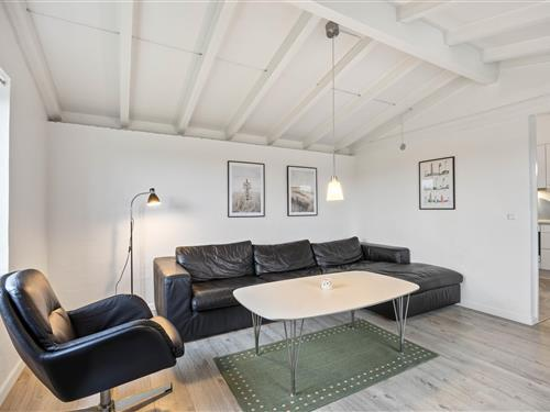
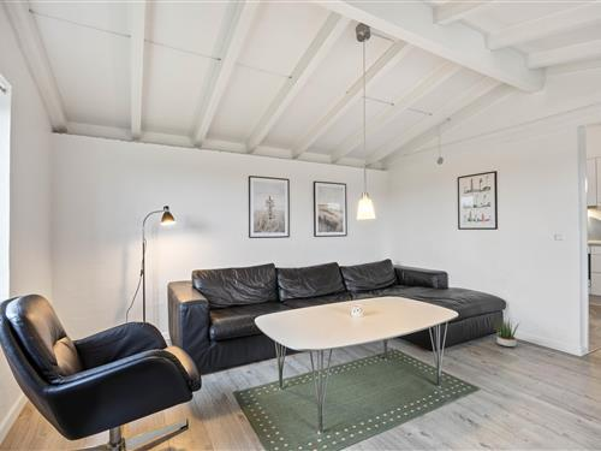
+ potted plant (506, 331)
